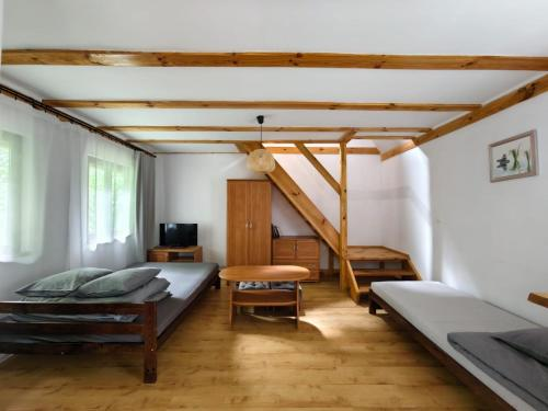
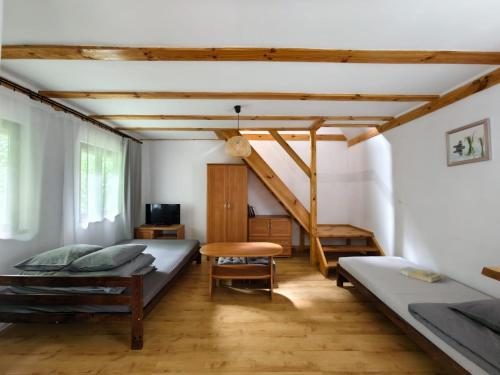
+ book (419, 274)
